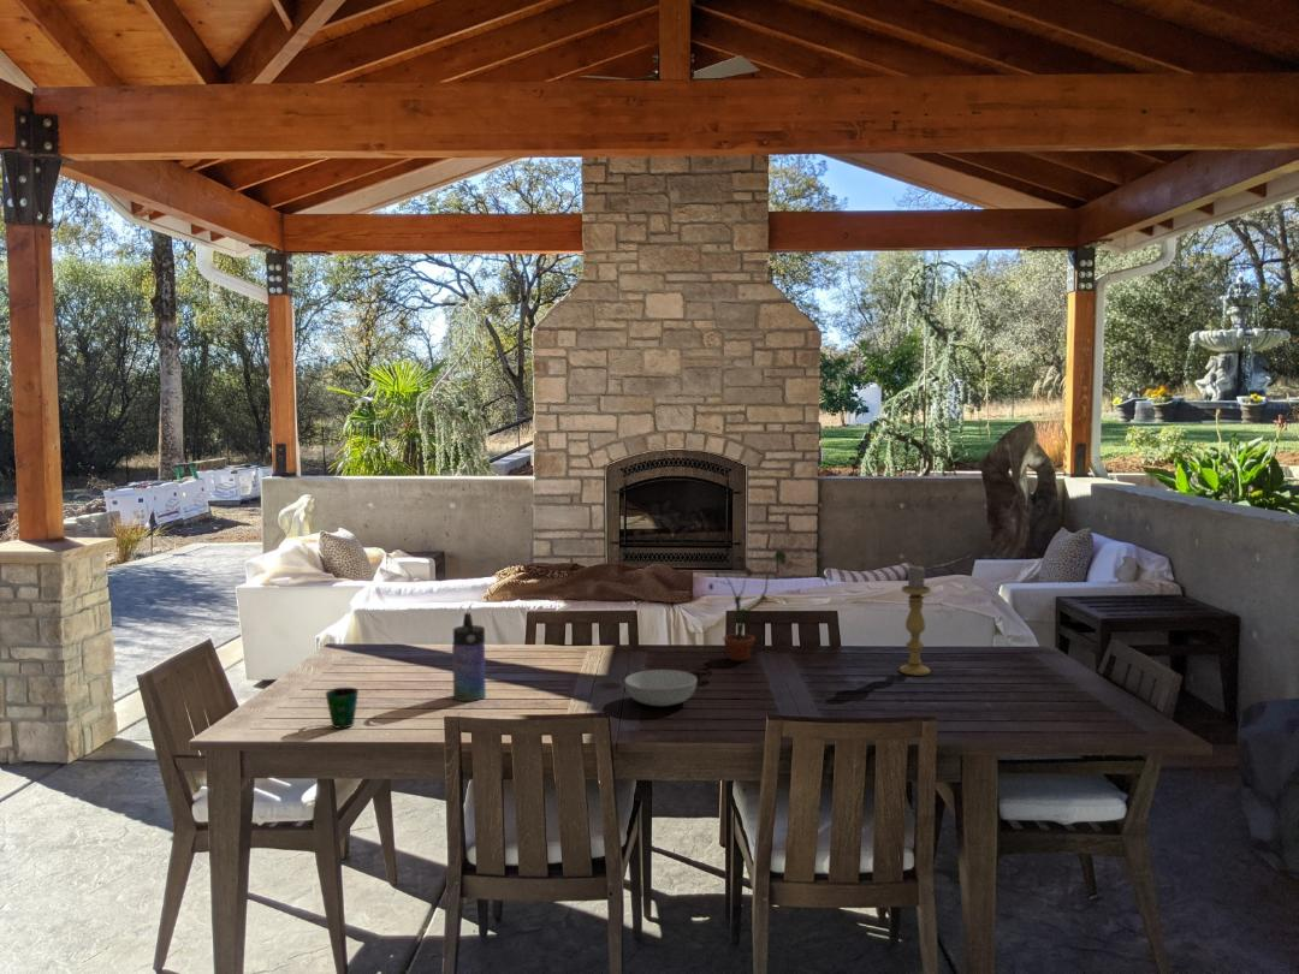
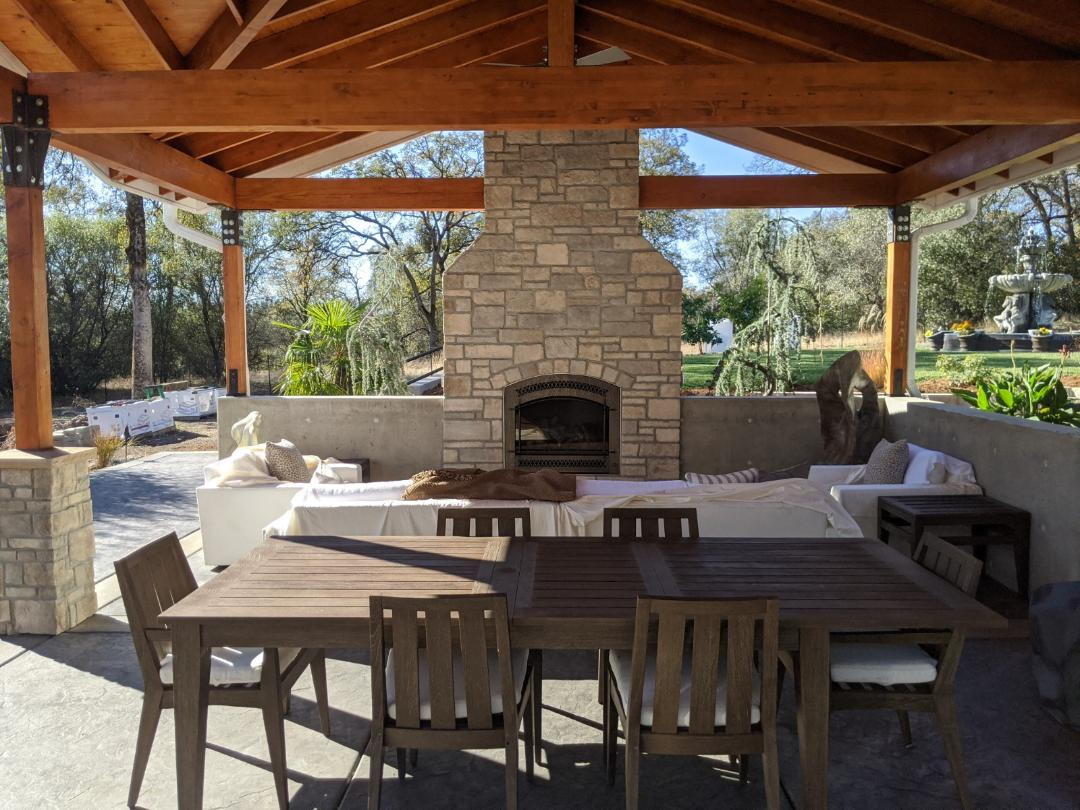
- cup (342, 707)
- potted plant (749, 607)
- water bottle (468, 654)
- candle holder (915, 617)
- serving bowl (660, 690)
